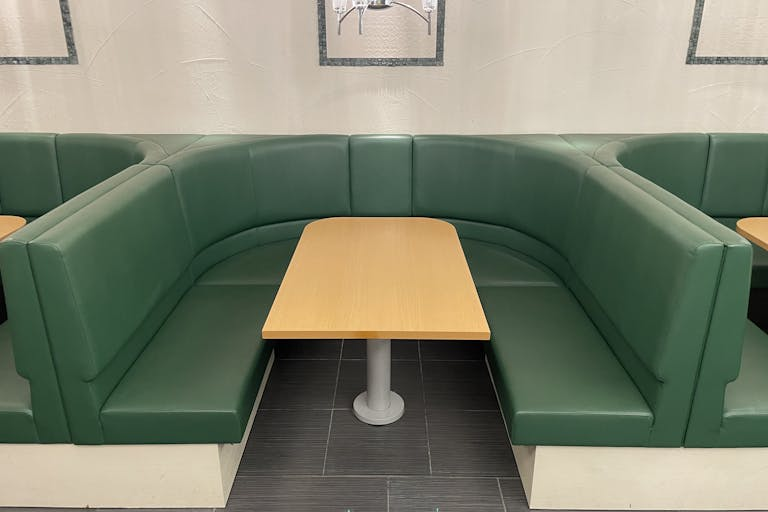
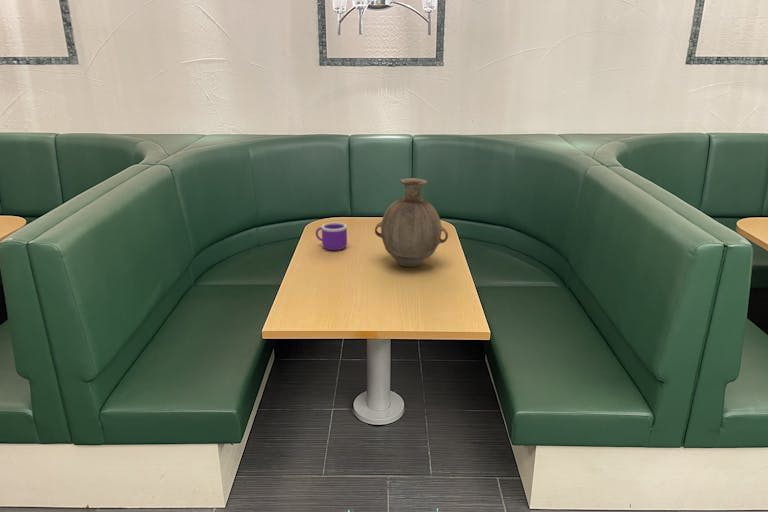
+ vase (411, 223)
+ mug (331, 236)
